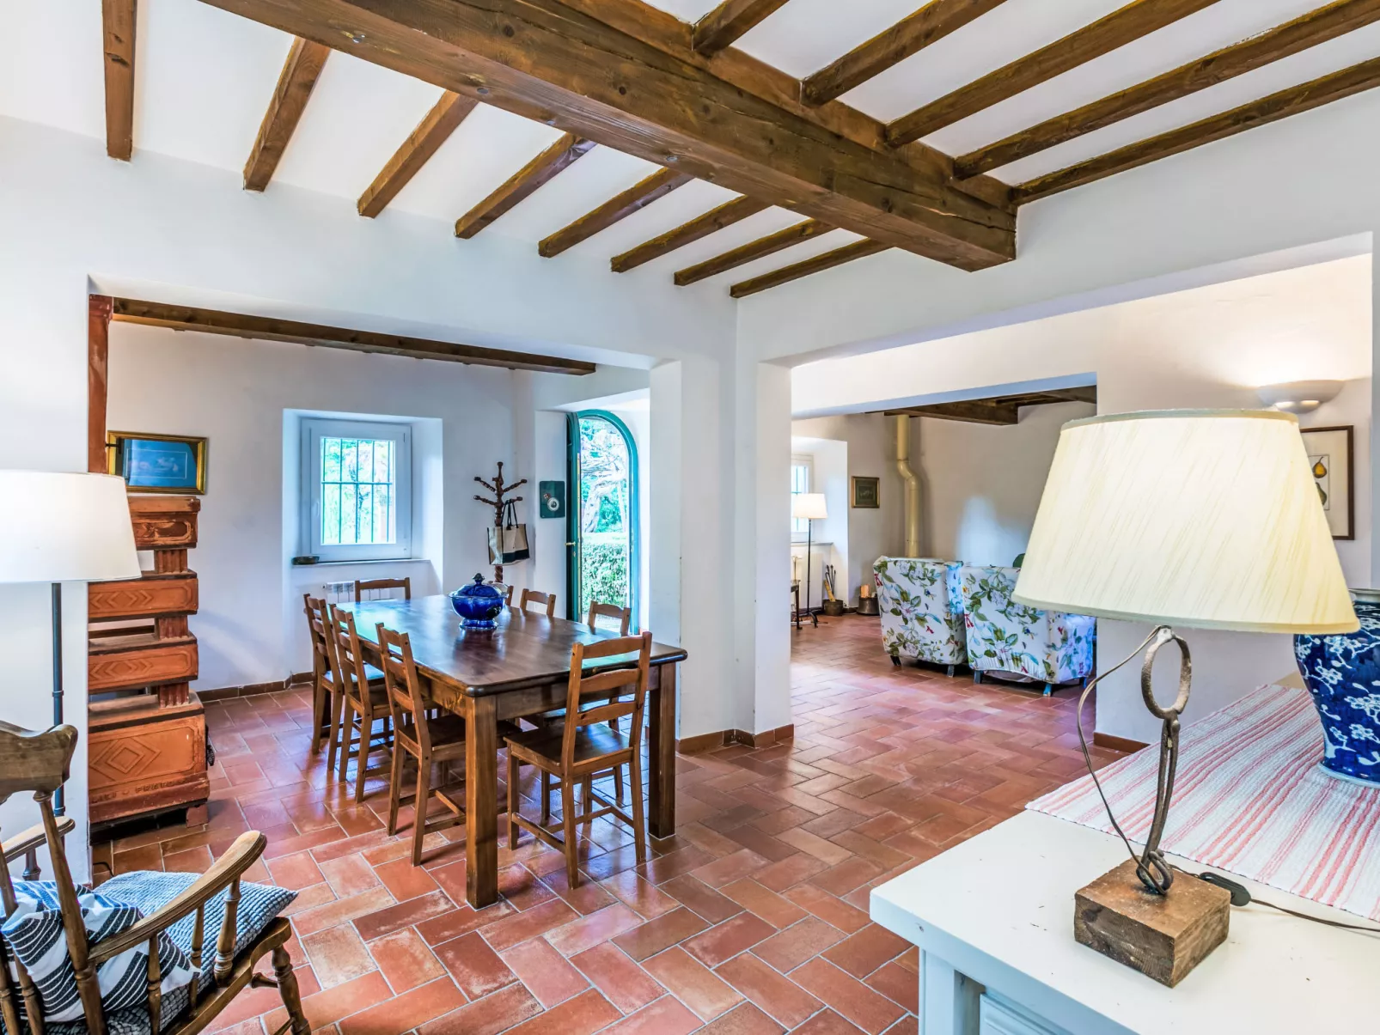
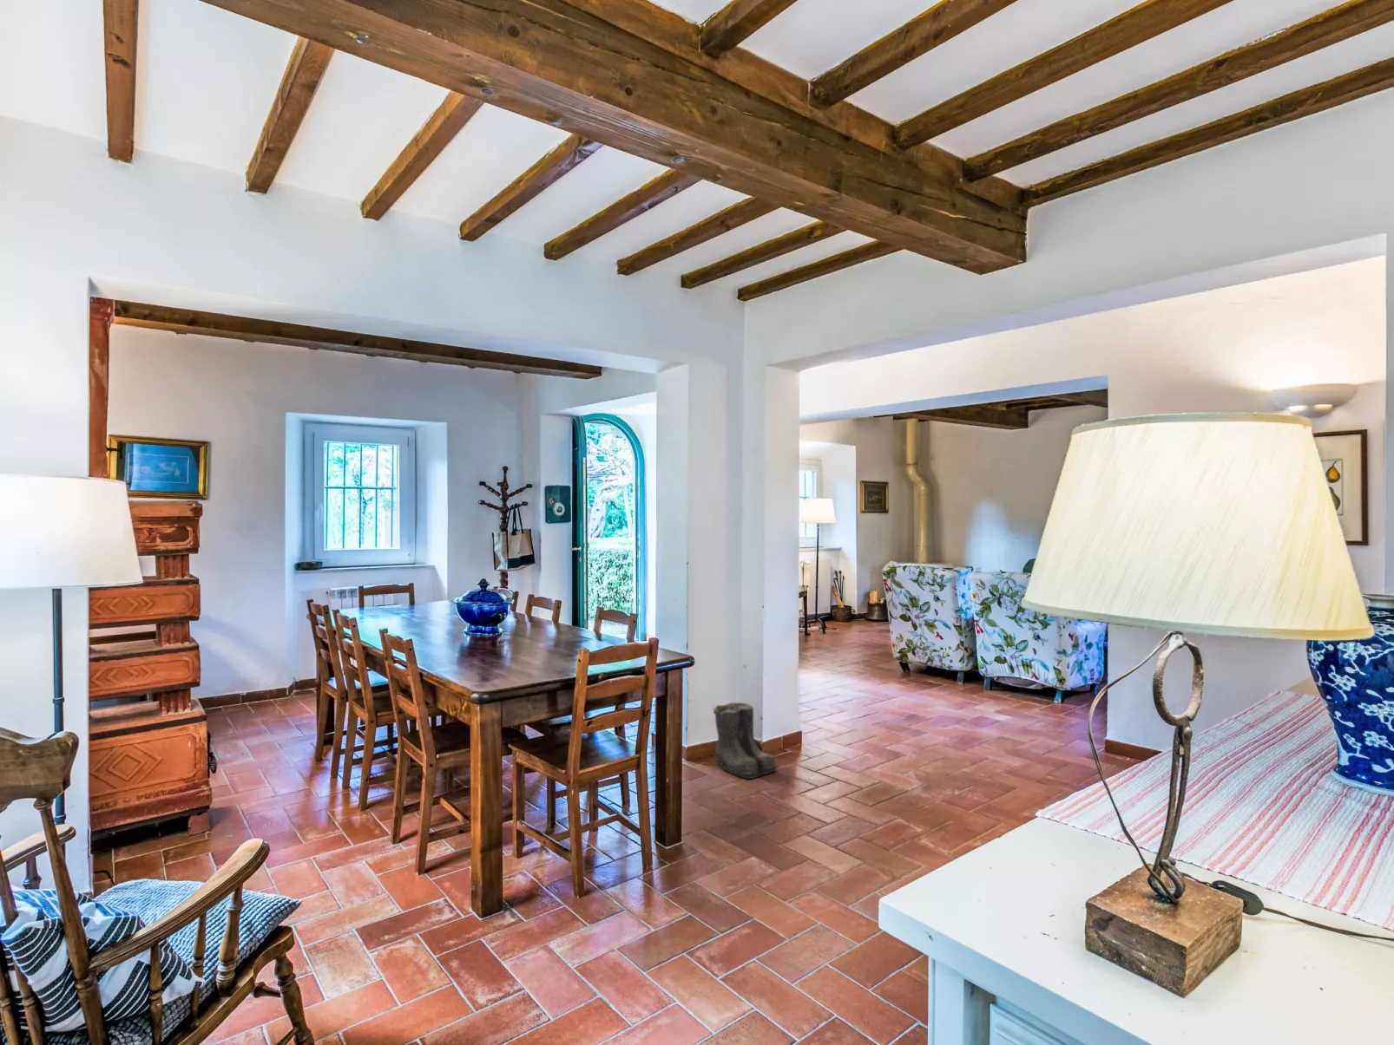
+ boots (743, 738)
